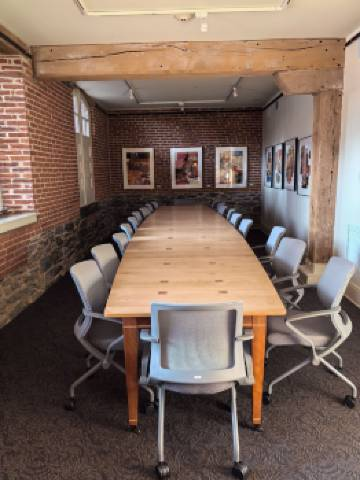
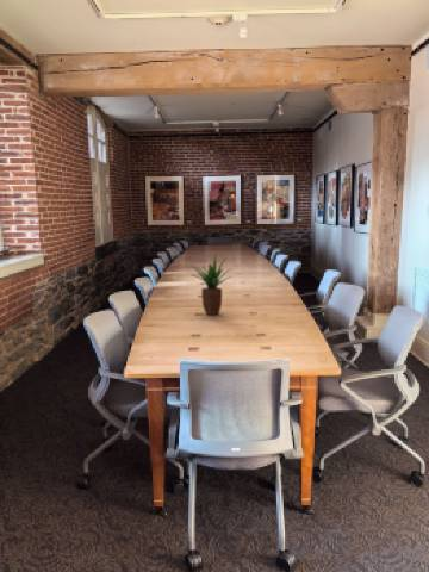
+ potted plant (212, 284)
